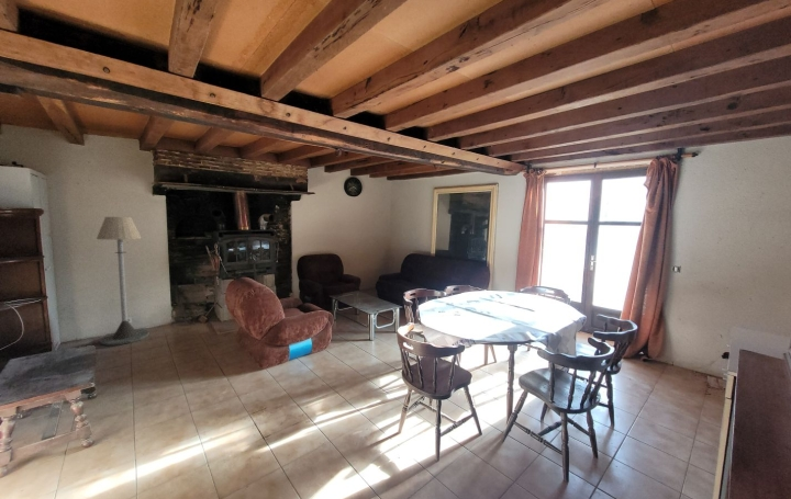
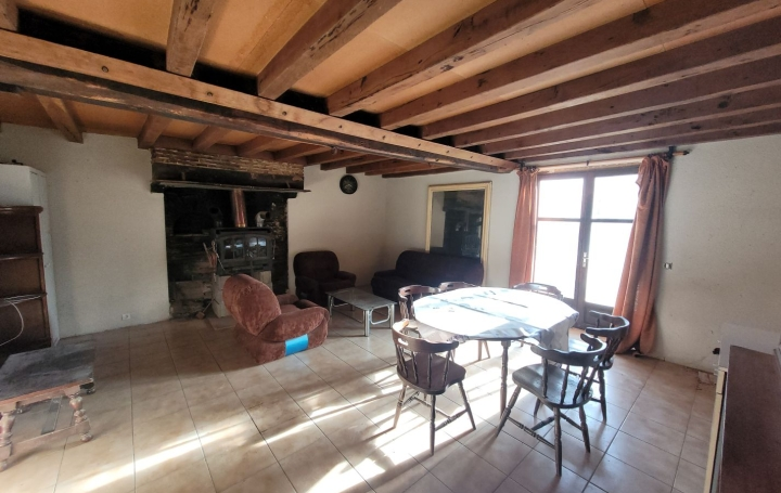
- floor lamp (122, 279)
